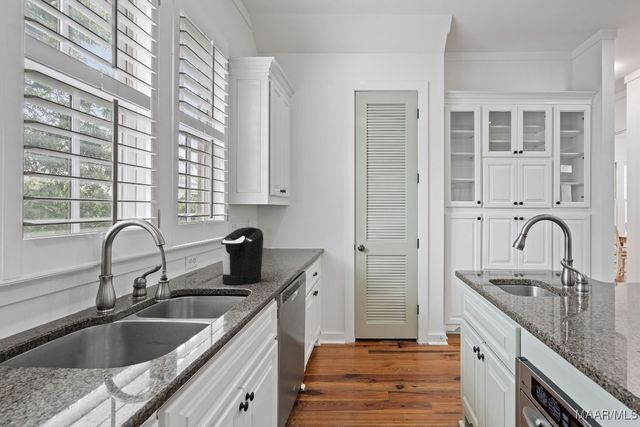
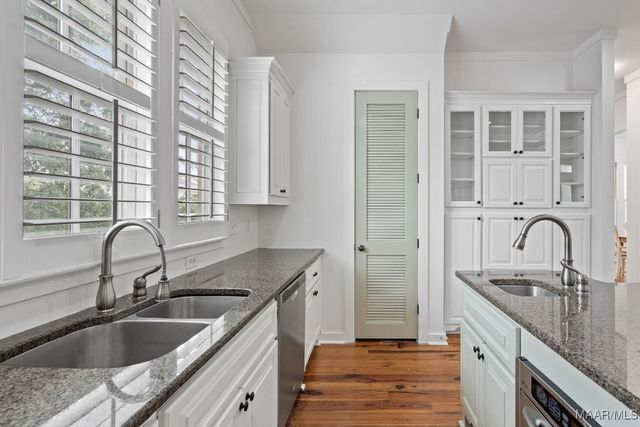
- coffee maker (240, 254)
